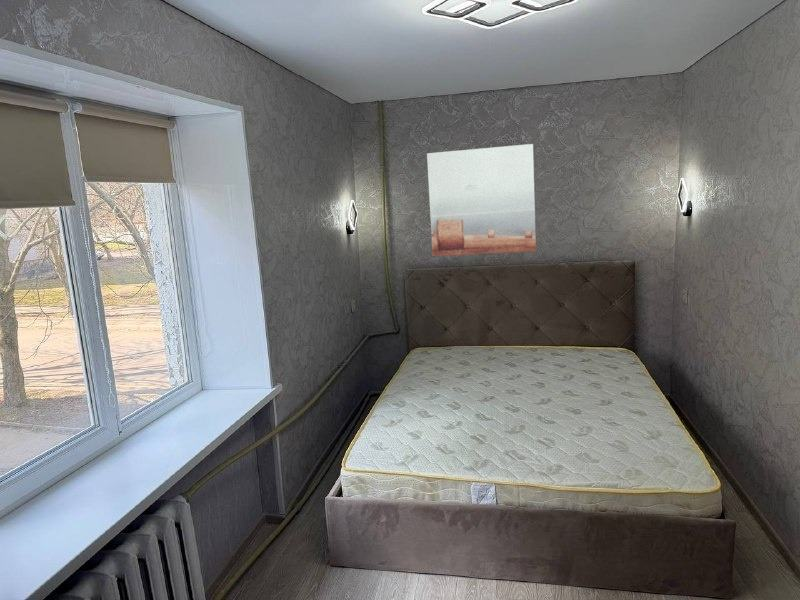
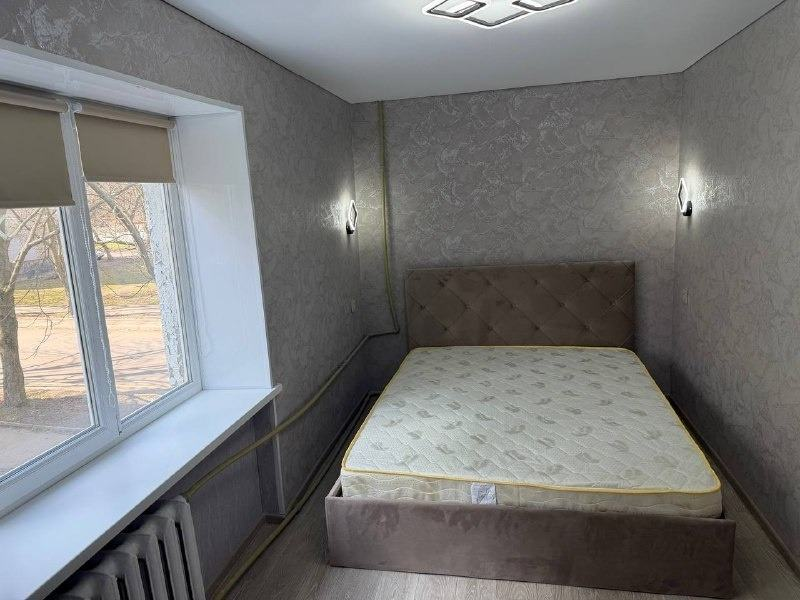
- wall art (481, 202)
